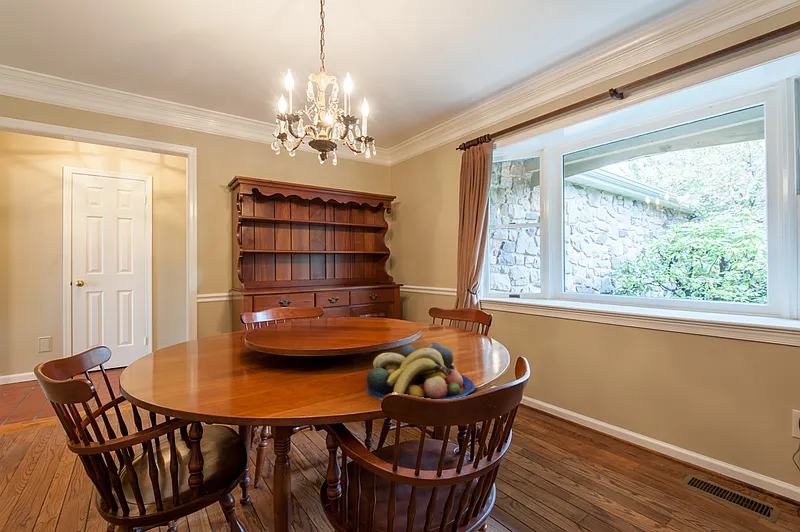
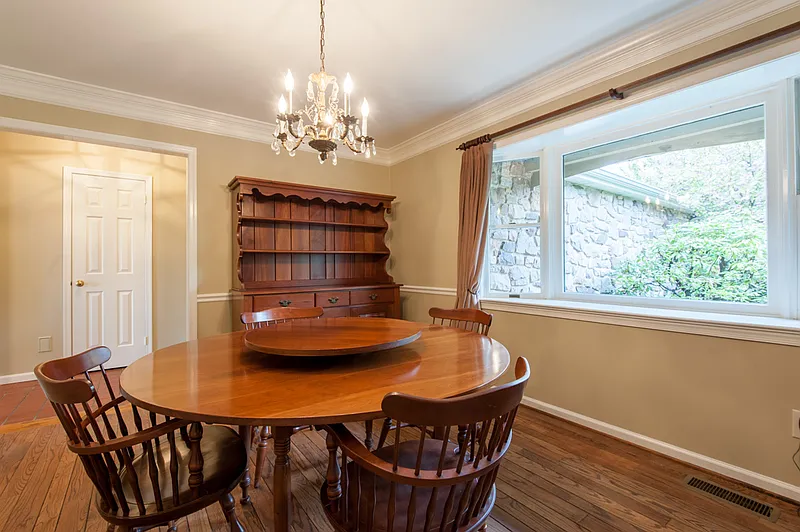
- fruit bowl (420, 366)
